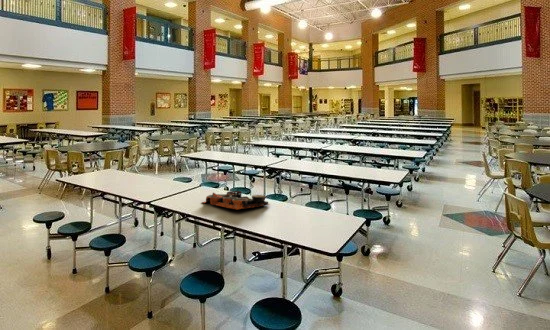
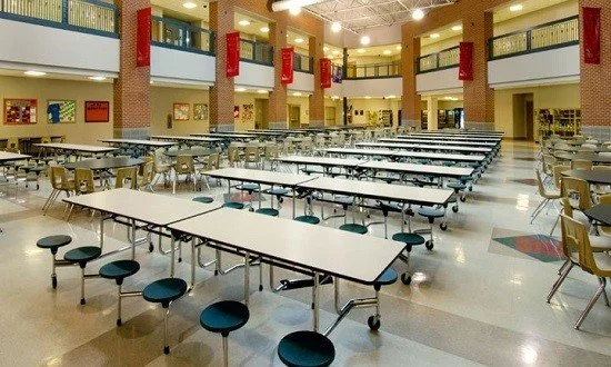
- food tray (235, 199)
